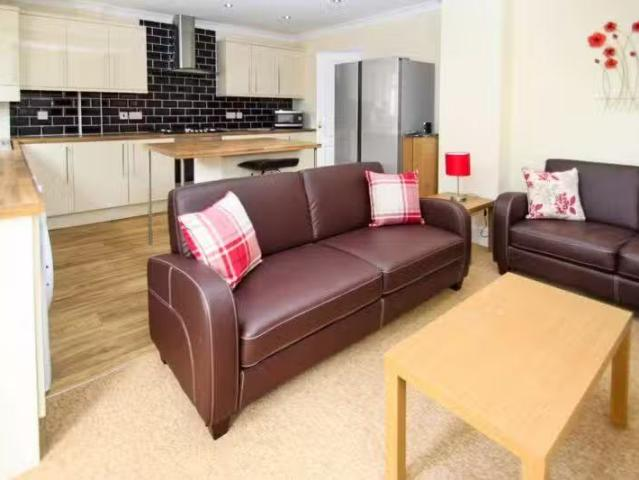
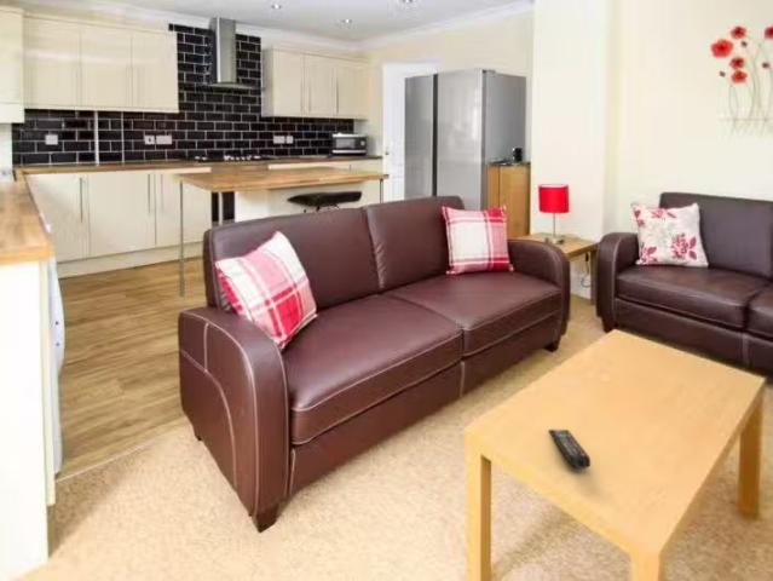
+ remote control (567, 445)
